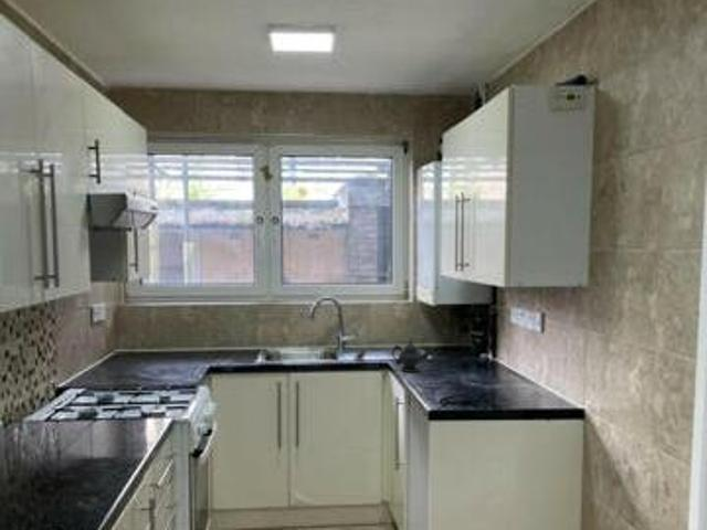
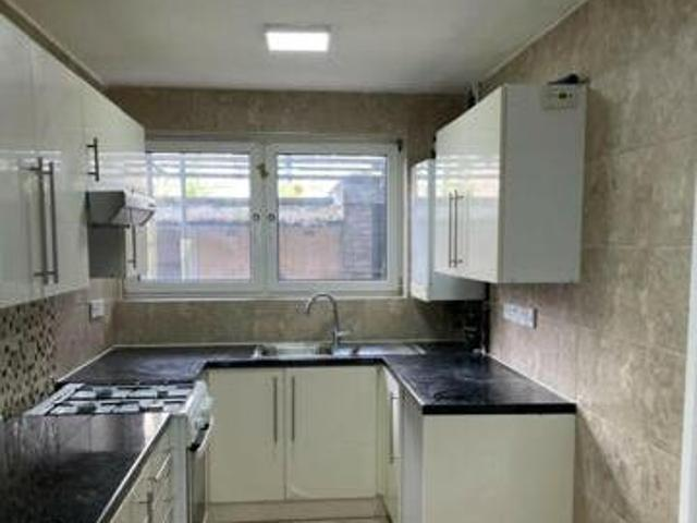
- teapot (411, 354)
